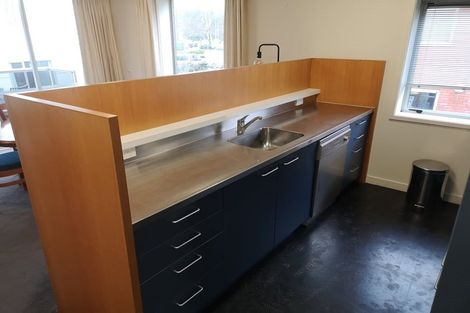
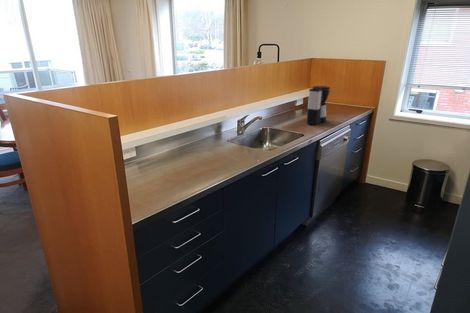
+ coffee maker (319, 104)
